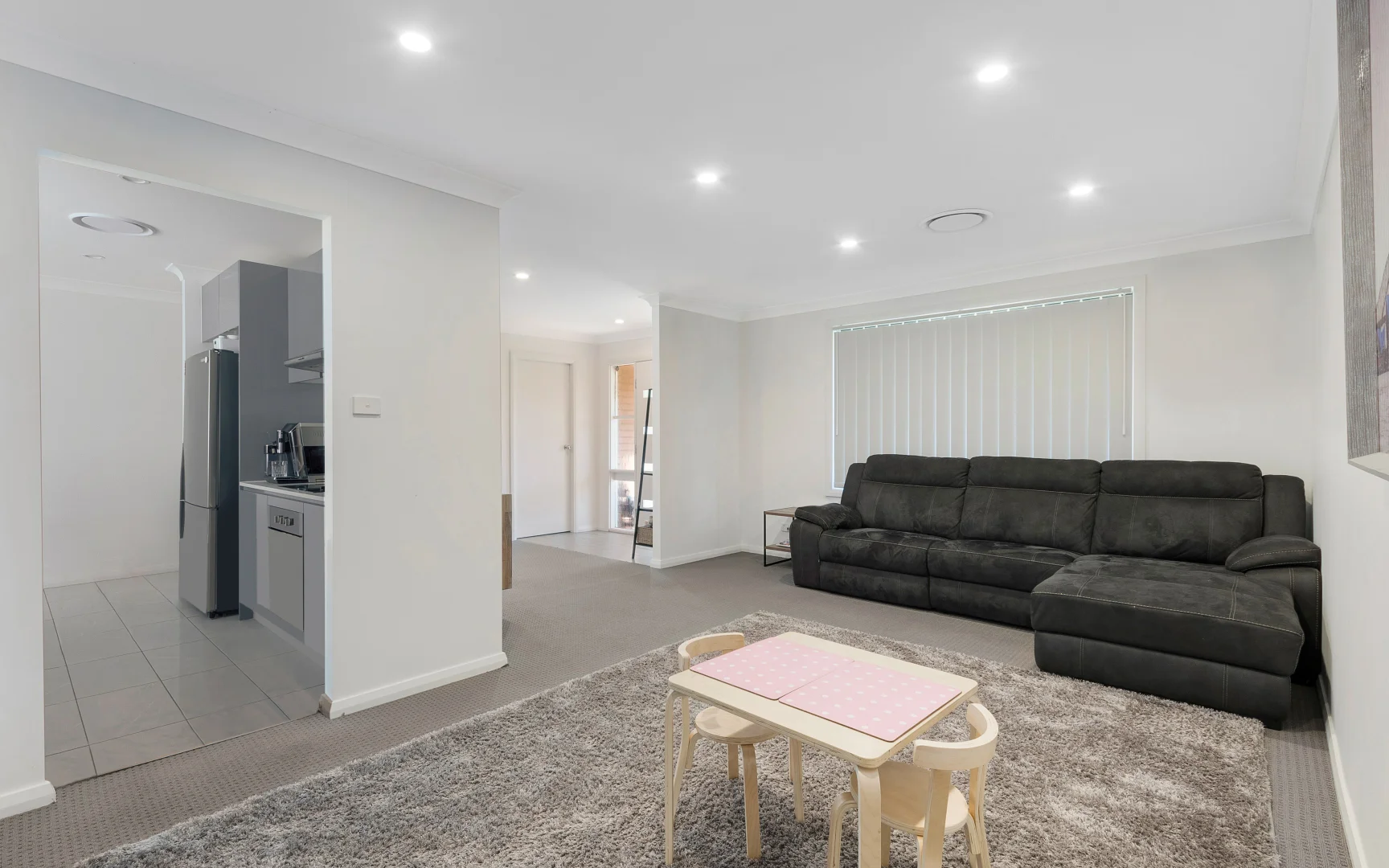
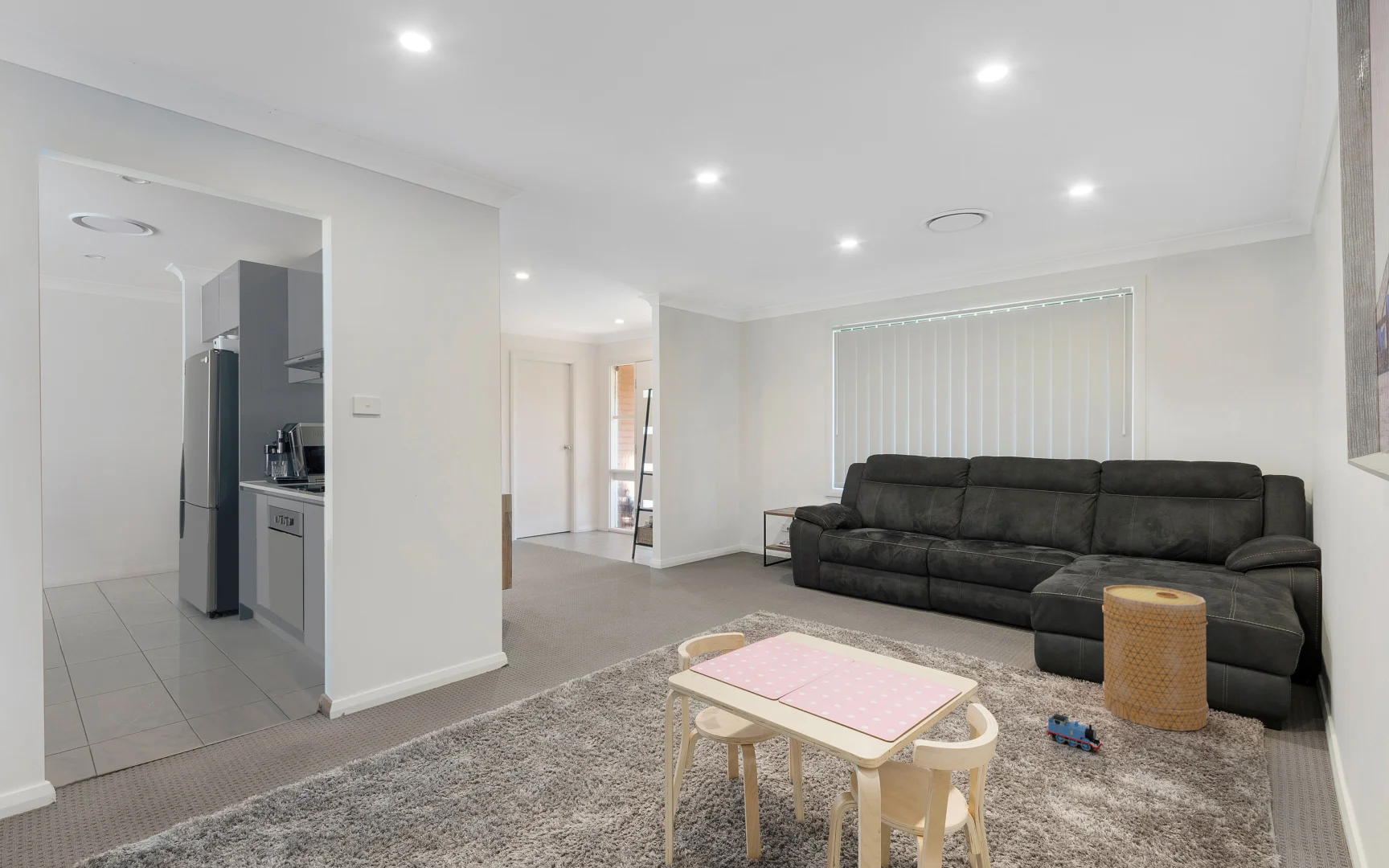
+ basket (1153, 653)
+ toy train (1074, 731)
